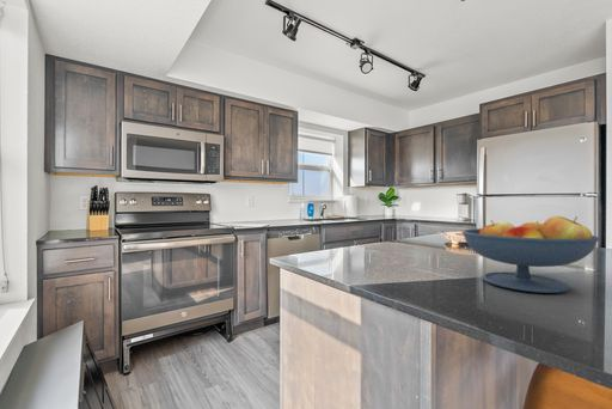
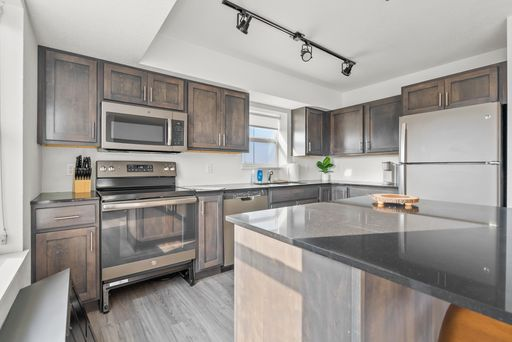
- fruit bowl (522, 249)
